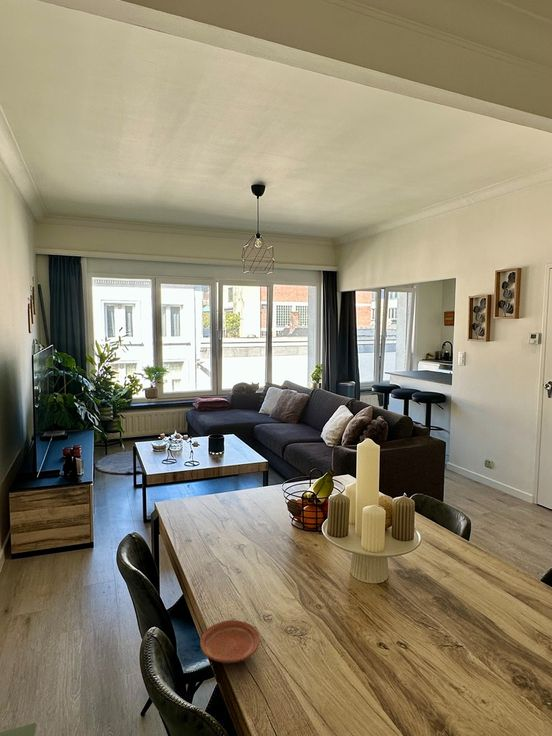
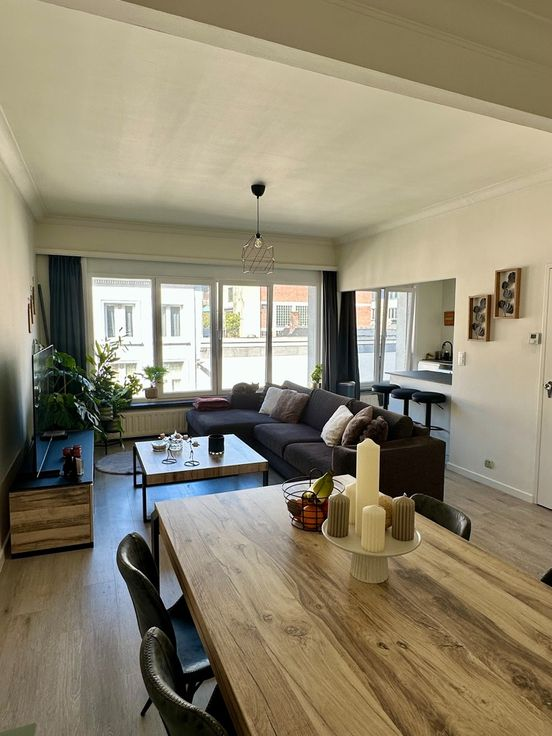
- plate (230, 645)
